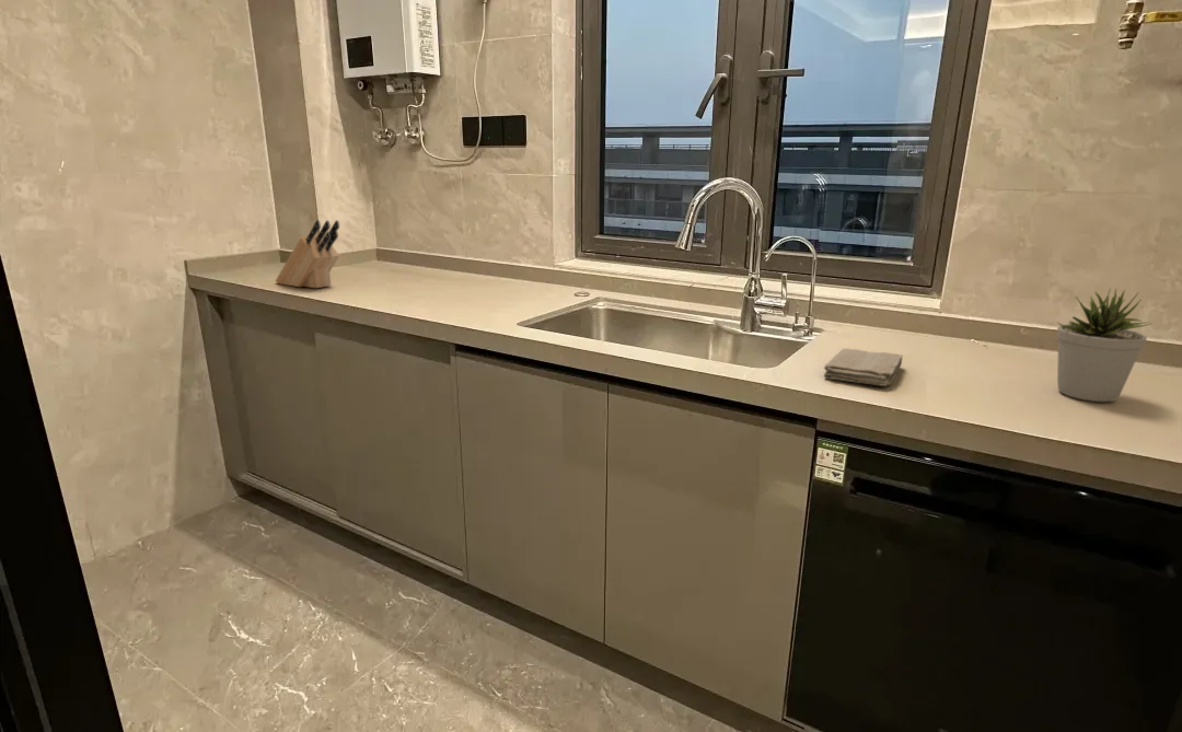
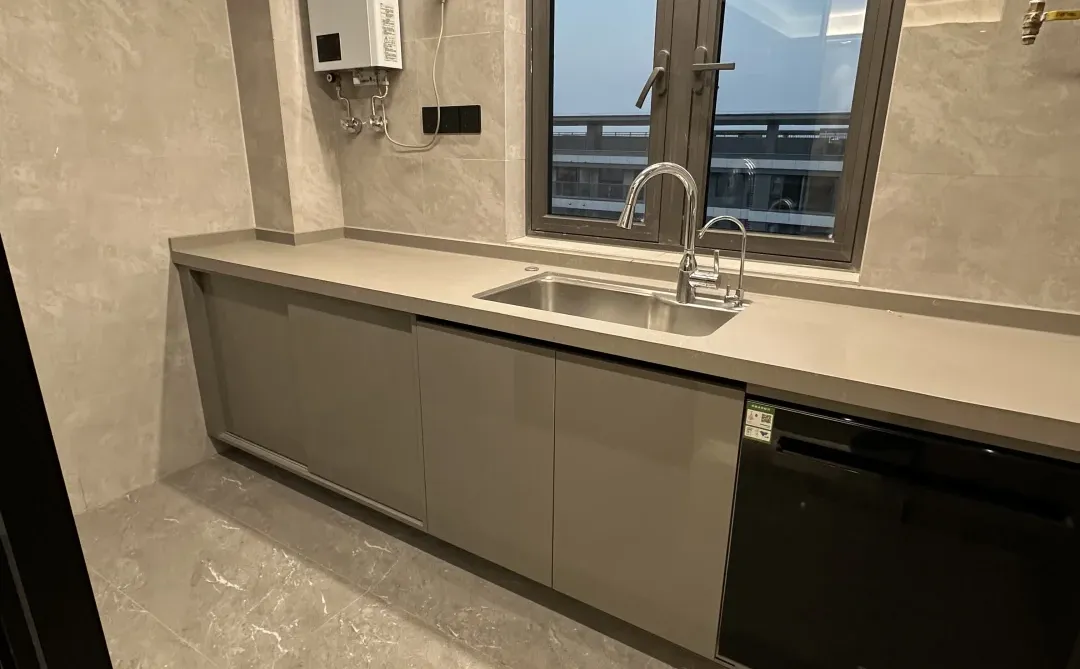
- knife block (309, 252)
- washcloth (864, 364)
- potted plant (1096, 340)
